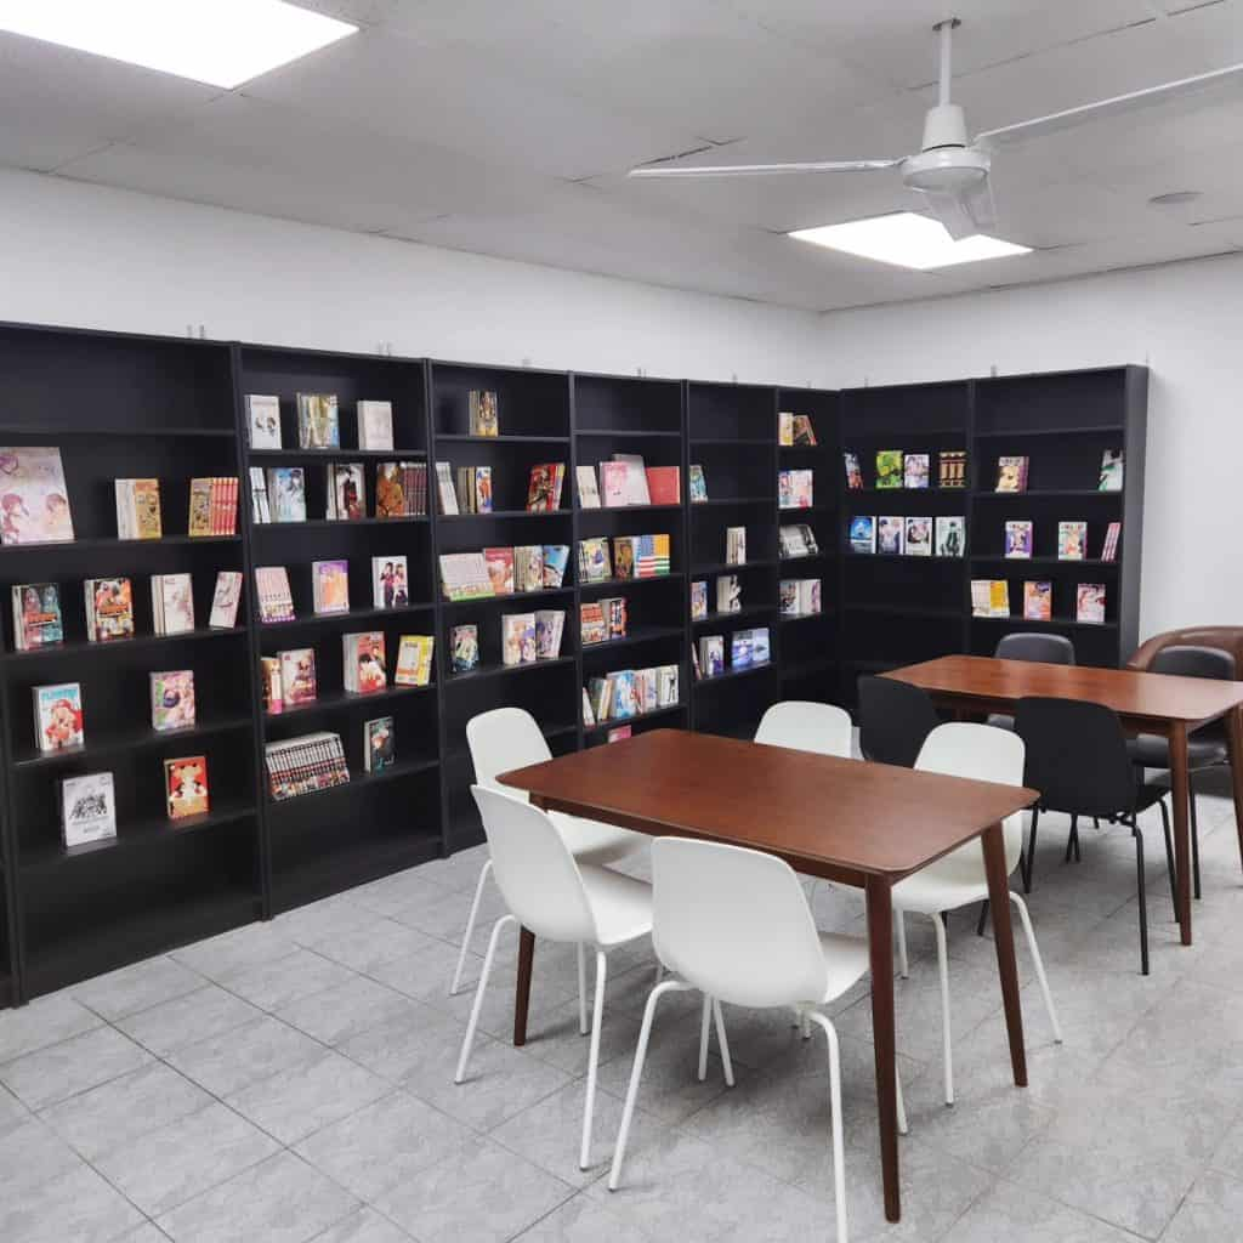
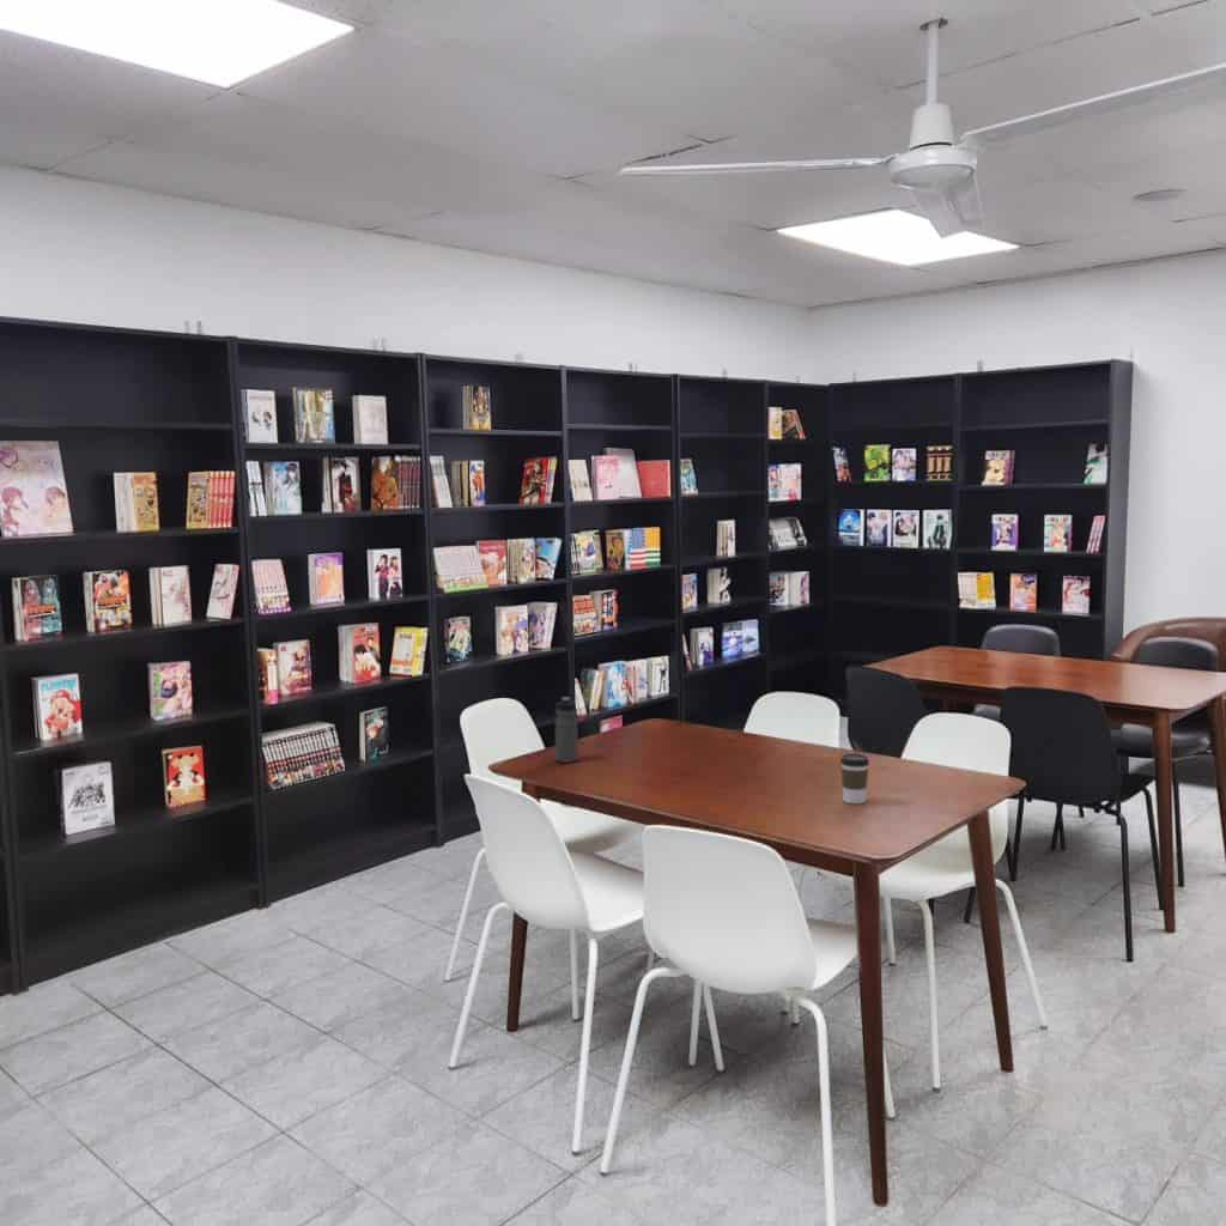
+ coffee cup (854, 778)
+ water bottle (566, 728)
